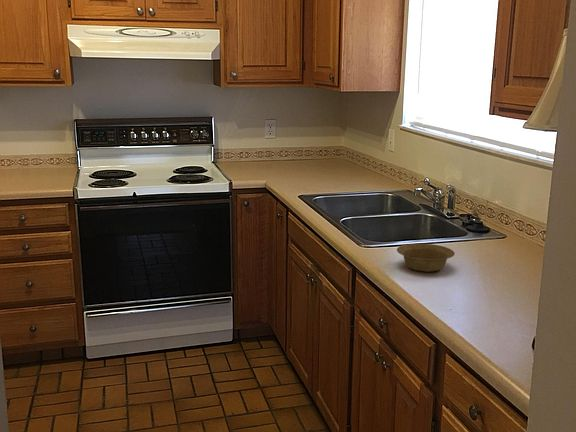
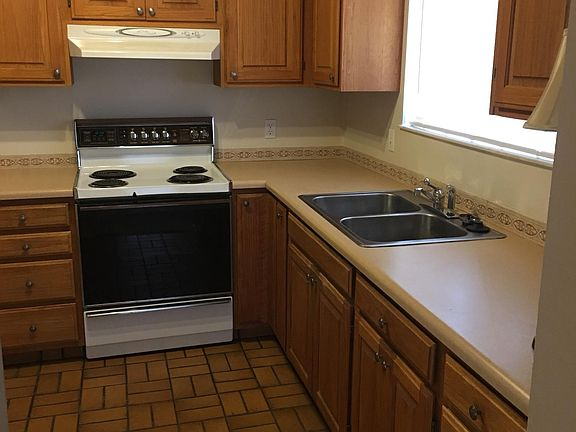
- bowl (425, 259)
